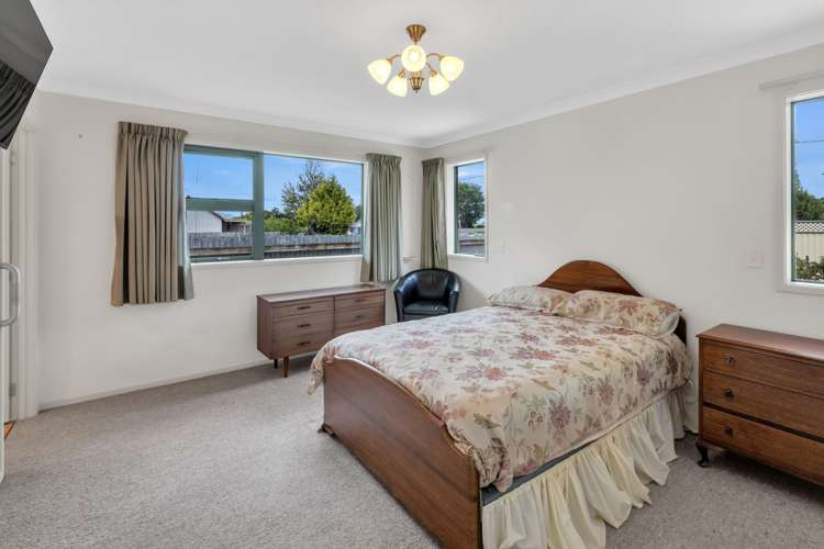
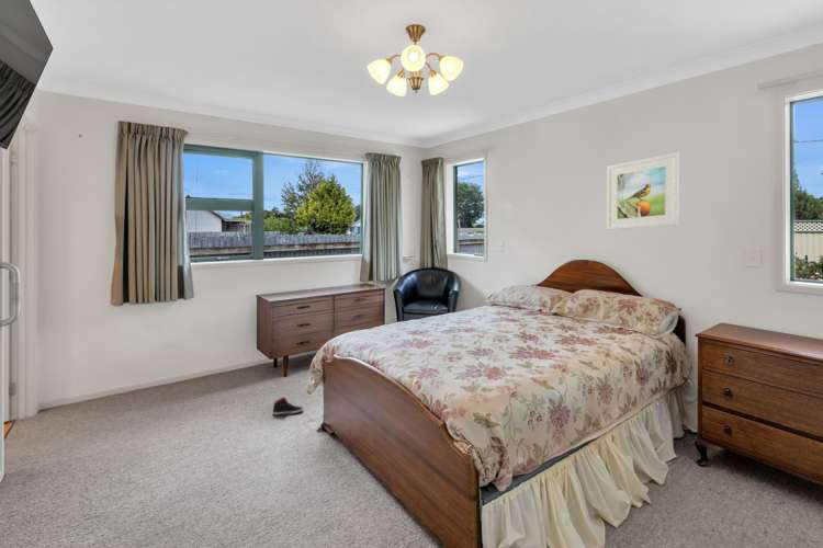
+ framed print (640, 194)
+ sneaker (288, 404)
